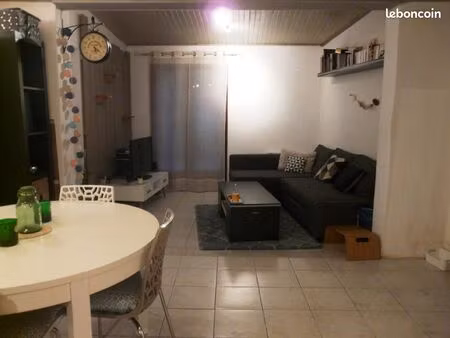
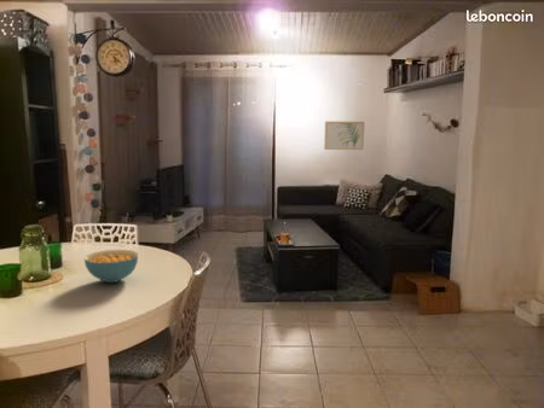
+ cereal bowl (112, 268)
+ wall art (343, 135)
